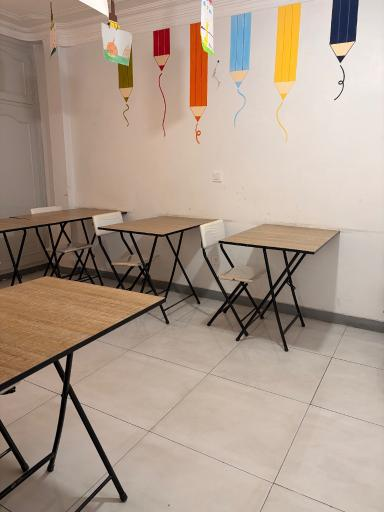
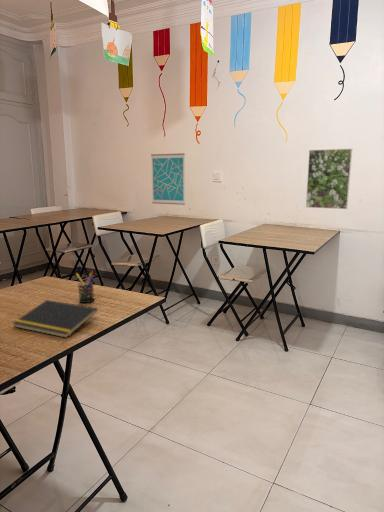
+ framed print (328, 179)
+ wall art (167, 179)
+ notepad (55, 317)
+ pen holder (87, 285)
